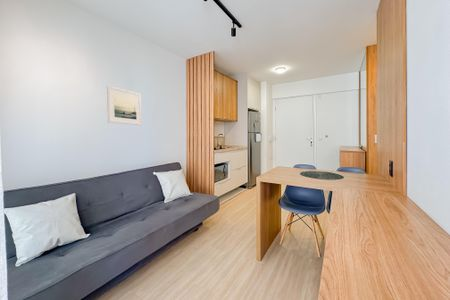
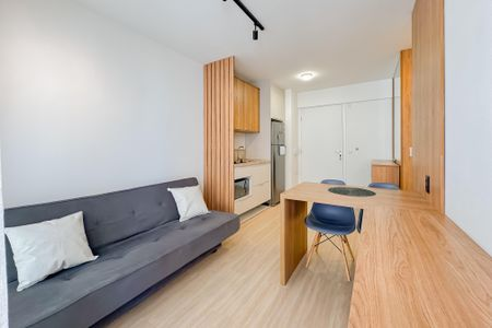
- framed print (125, 106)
